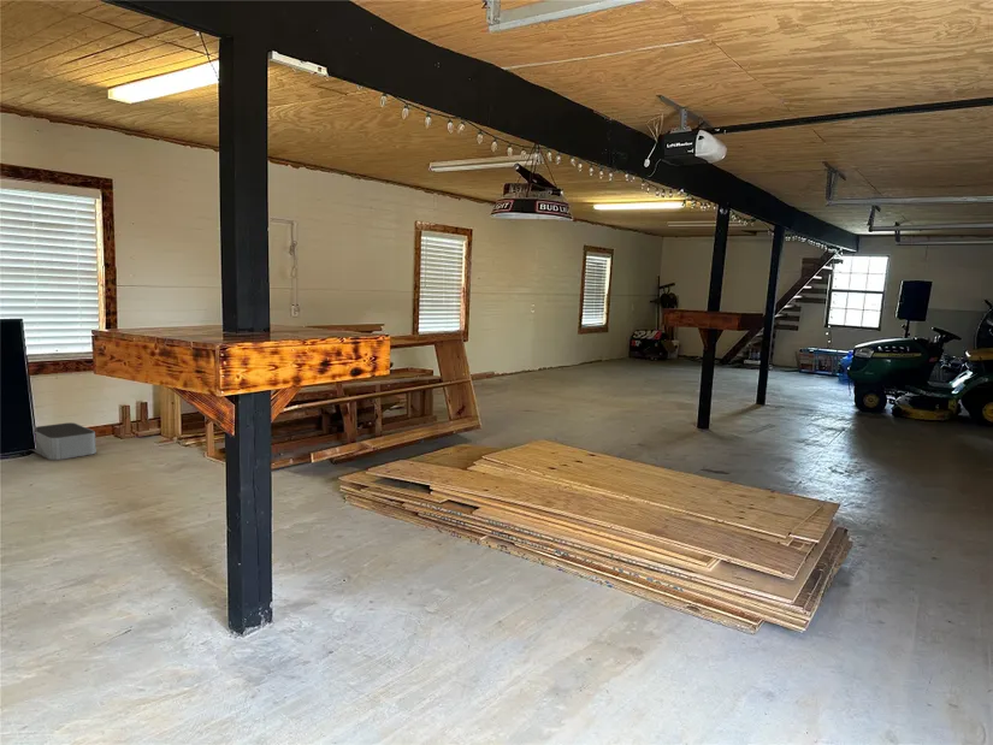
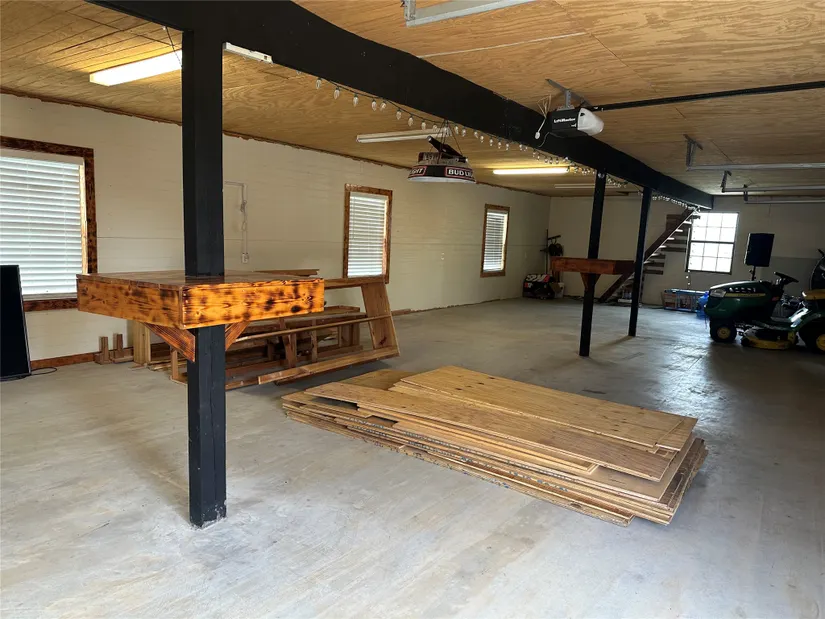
- storage bin (63, 441)
